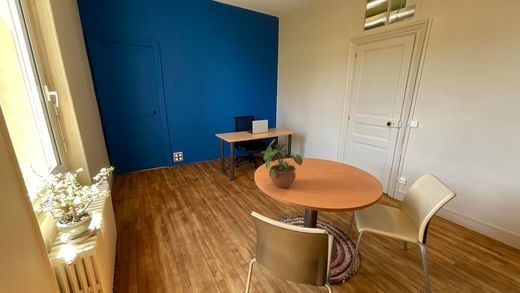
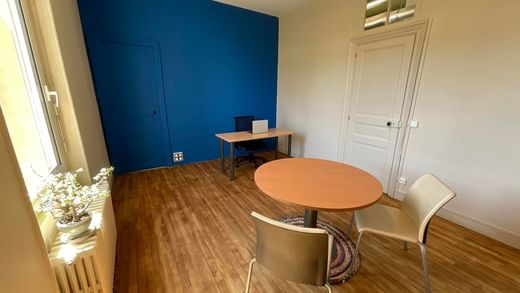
- potted plant (279, 162)
